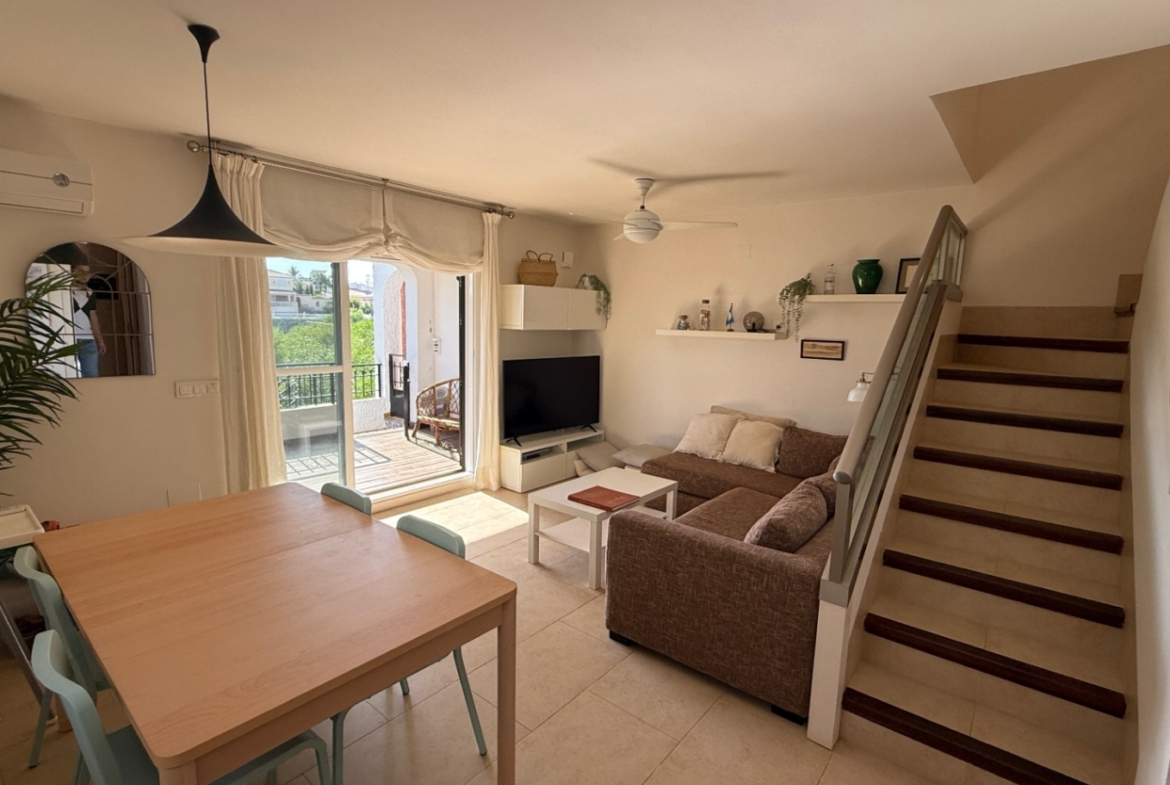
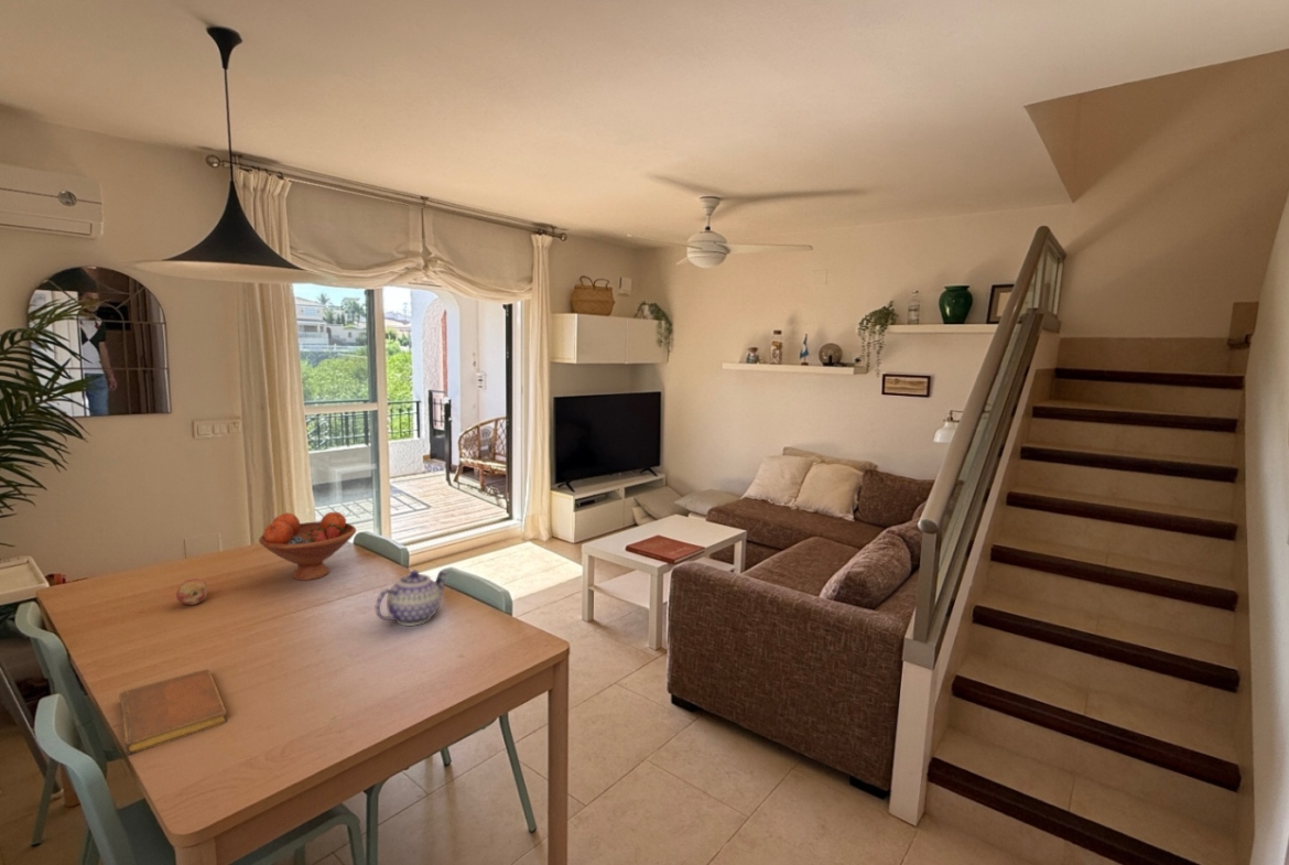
+ notebook (172, 706)
+ teapot (413, 594)
+ fruit bowl (310, 545)
+ fruit (192, 592)
